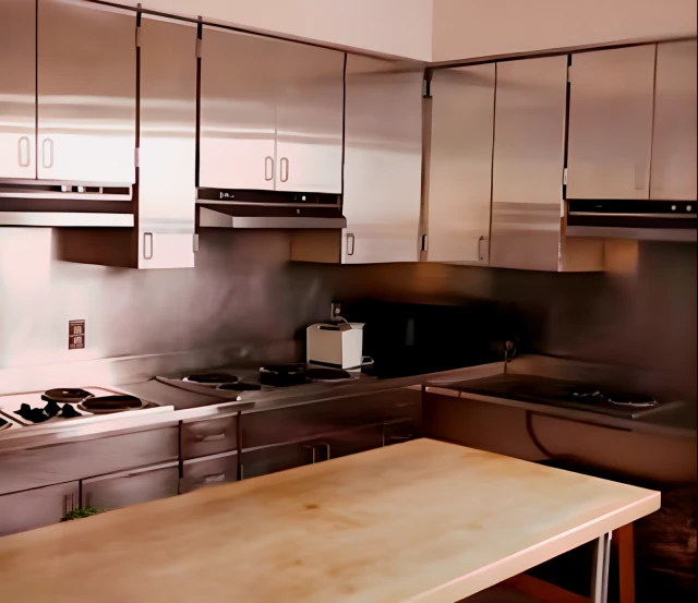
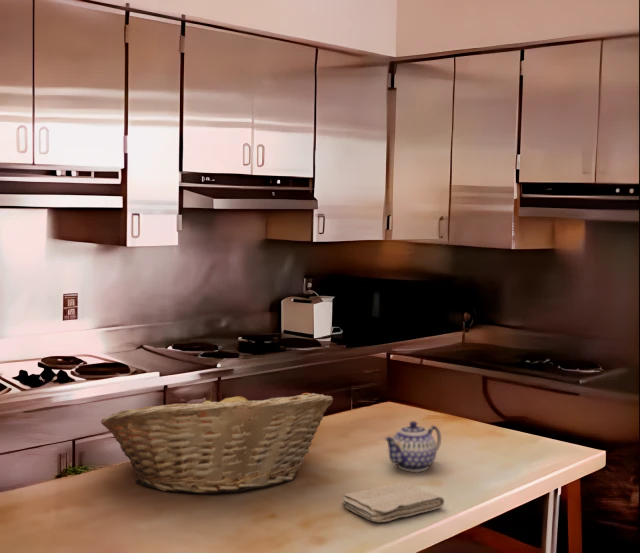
+ washcloth (391, 500)
+ fruit basket (220, 429)
+ teapot (413, 444)
